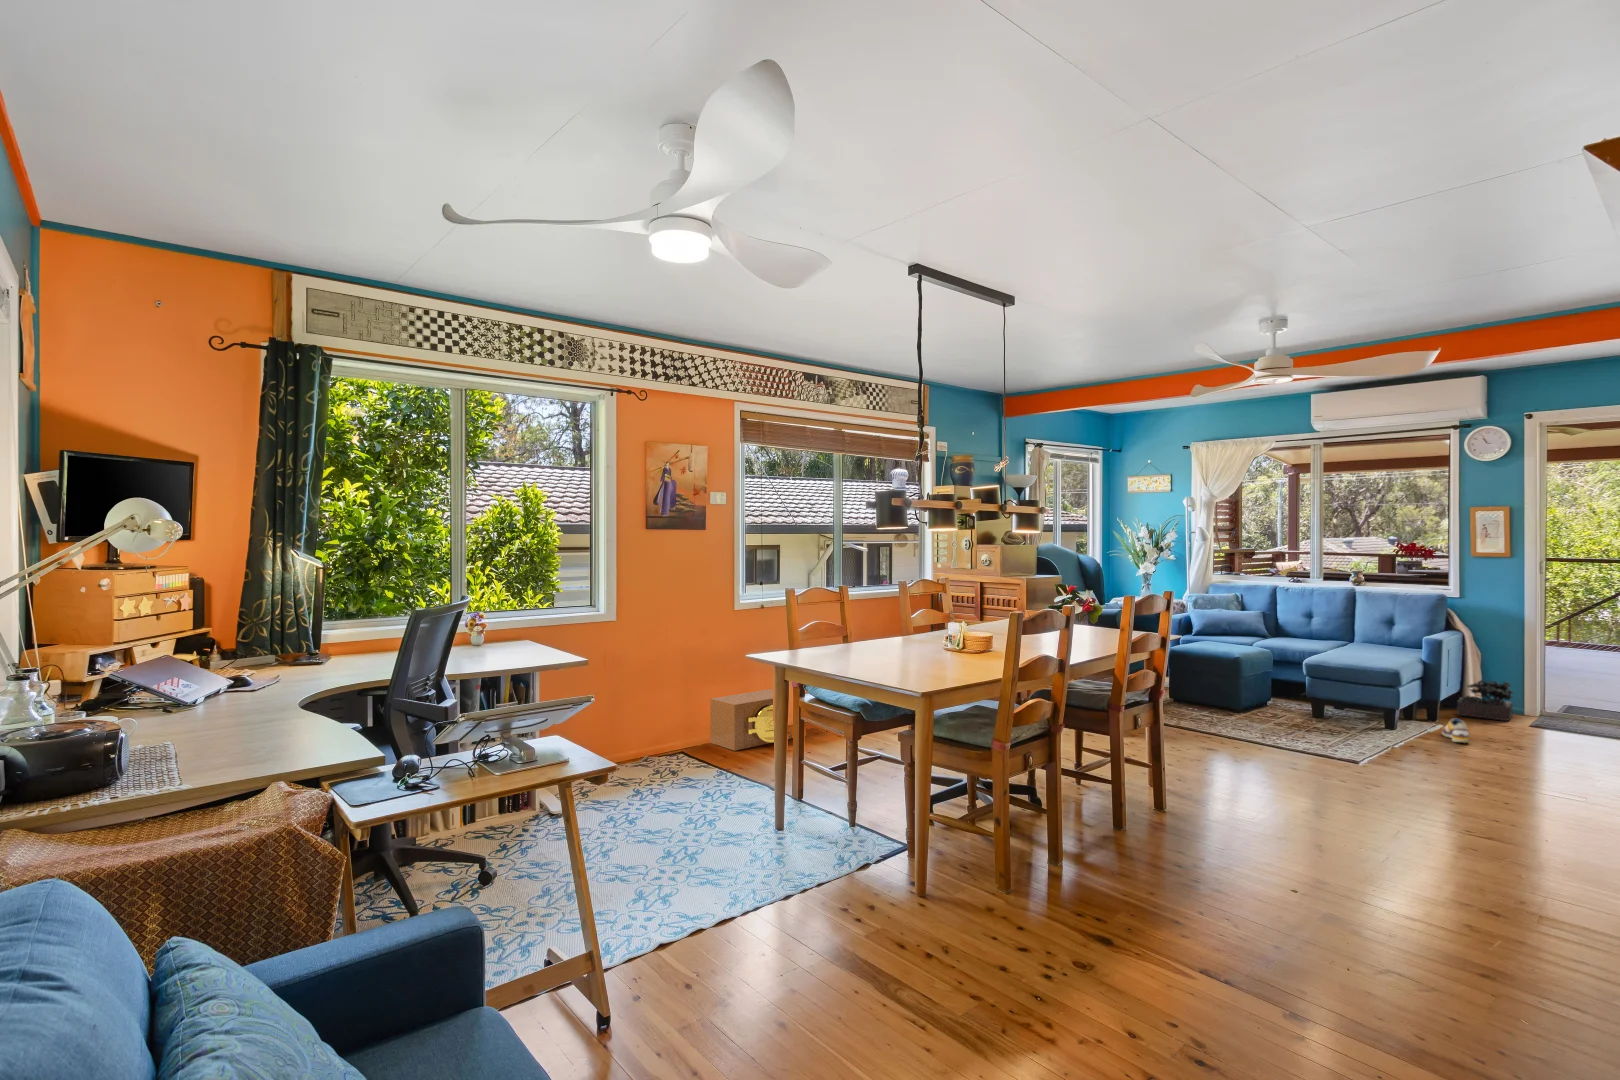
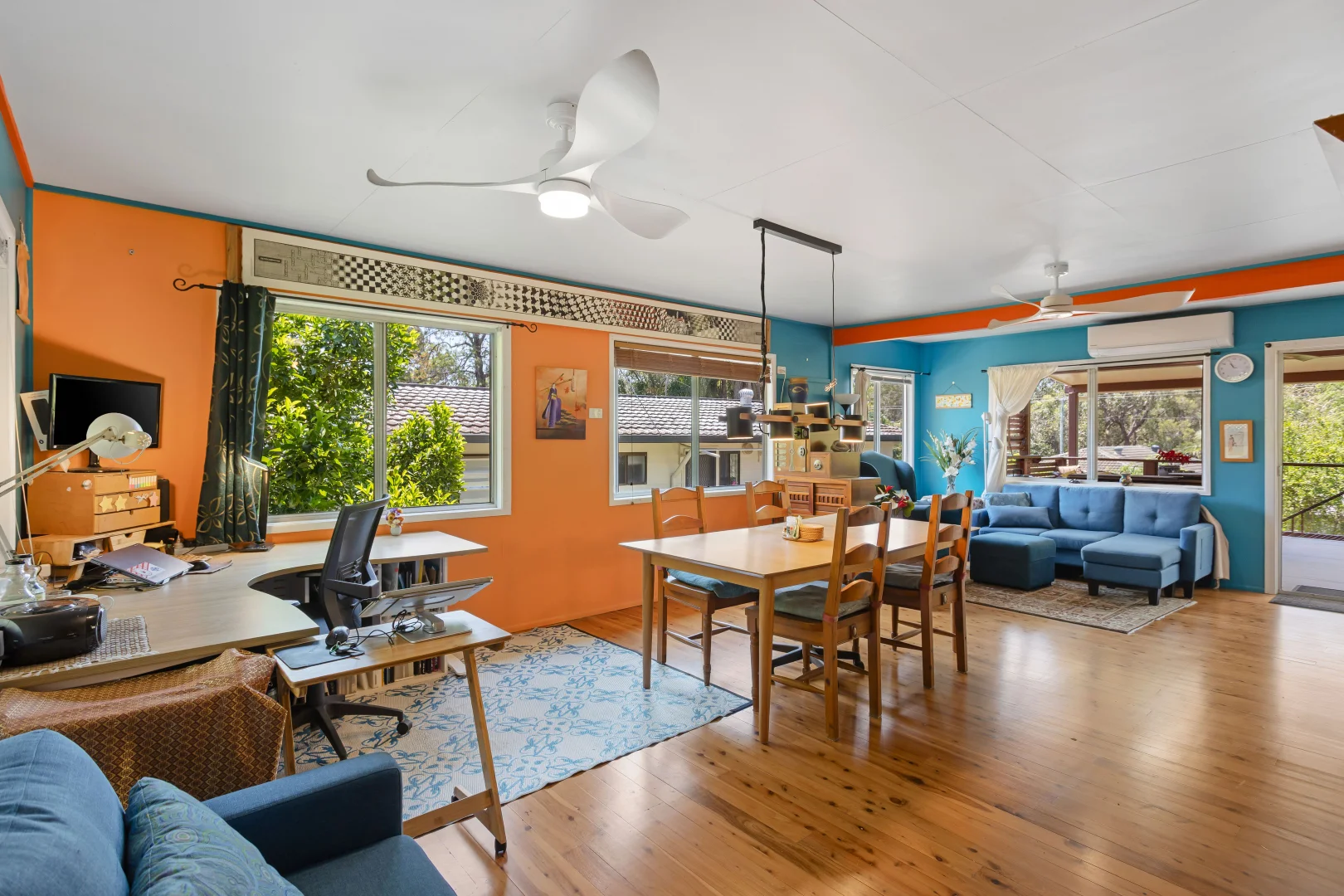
- potted plant (1486, 697)
- shoe (1456, 728)
- safe (759, 720)
